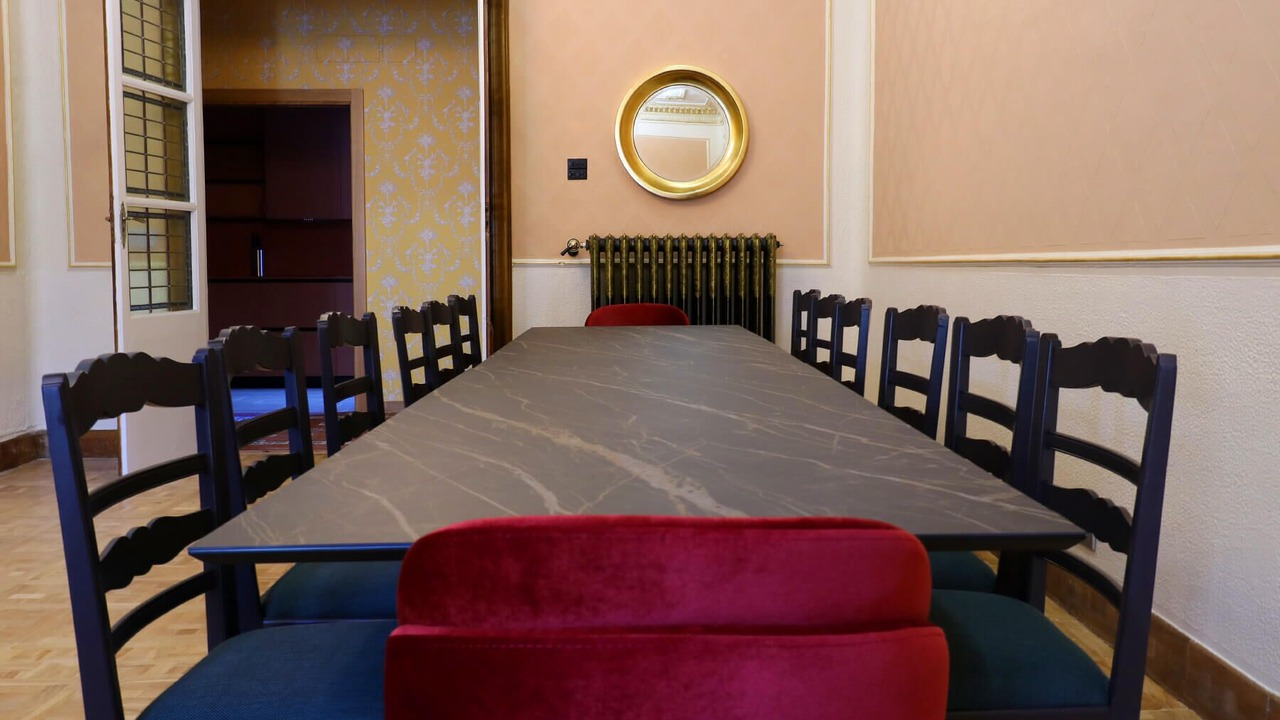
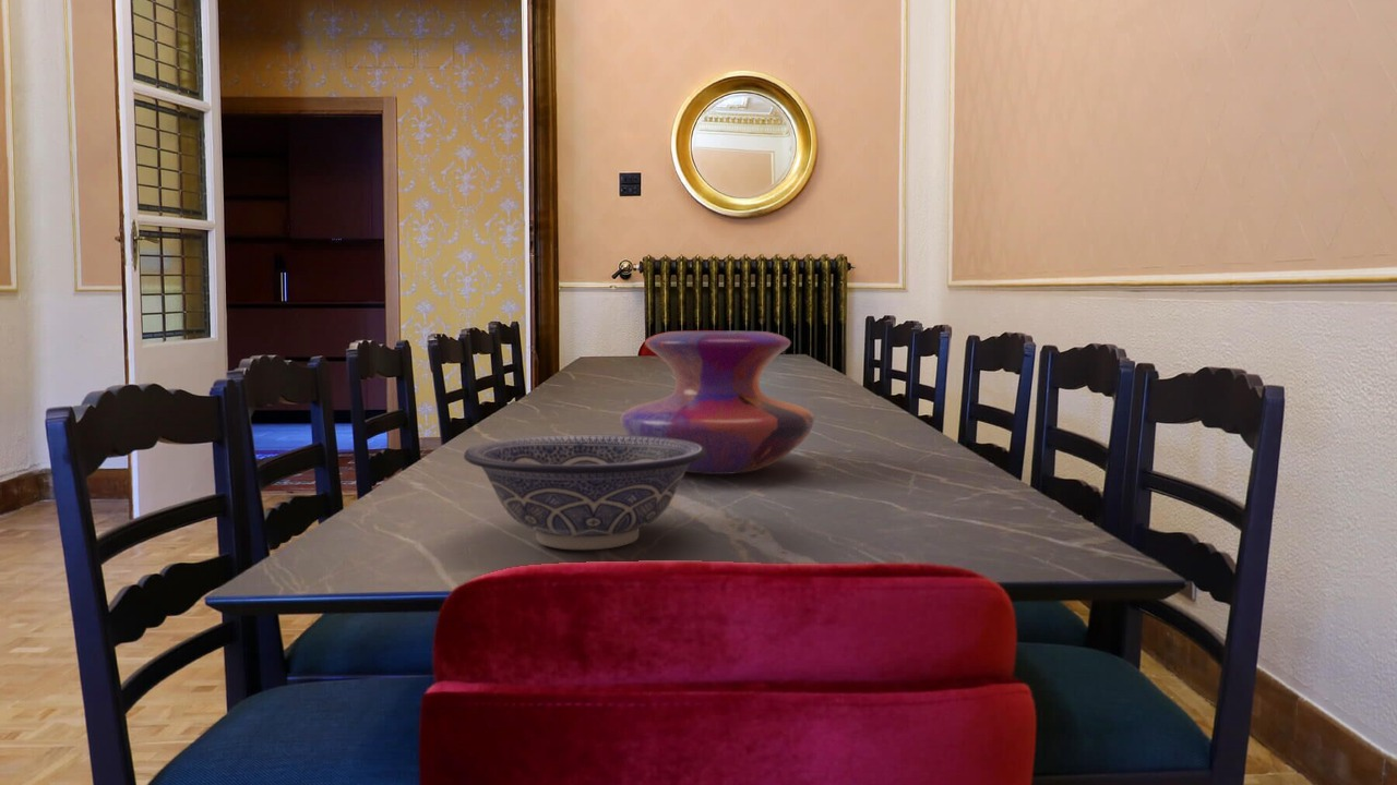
+ decorative bowl (587, 493)
+ decorative vase (717, 400)
